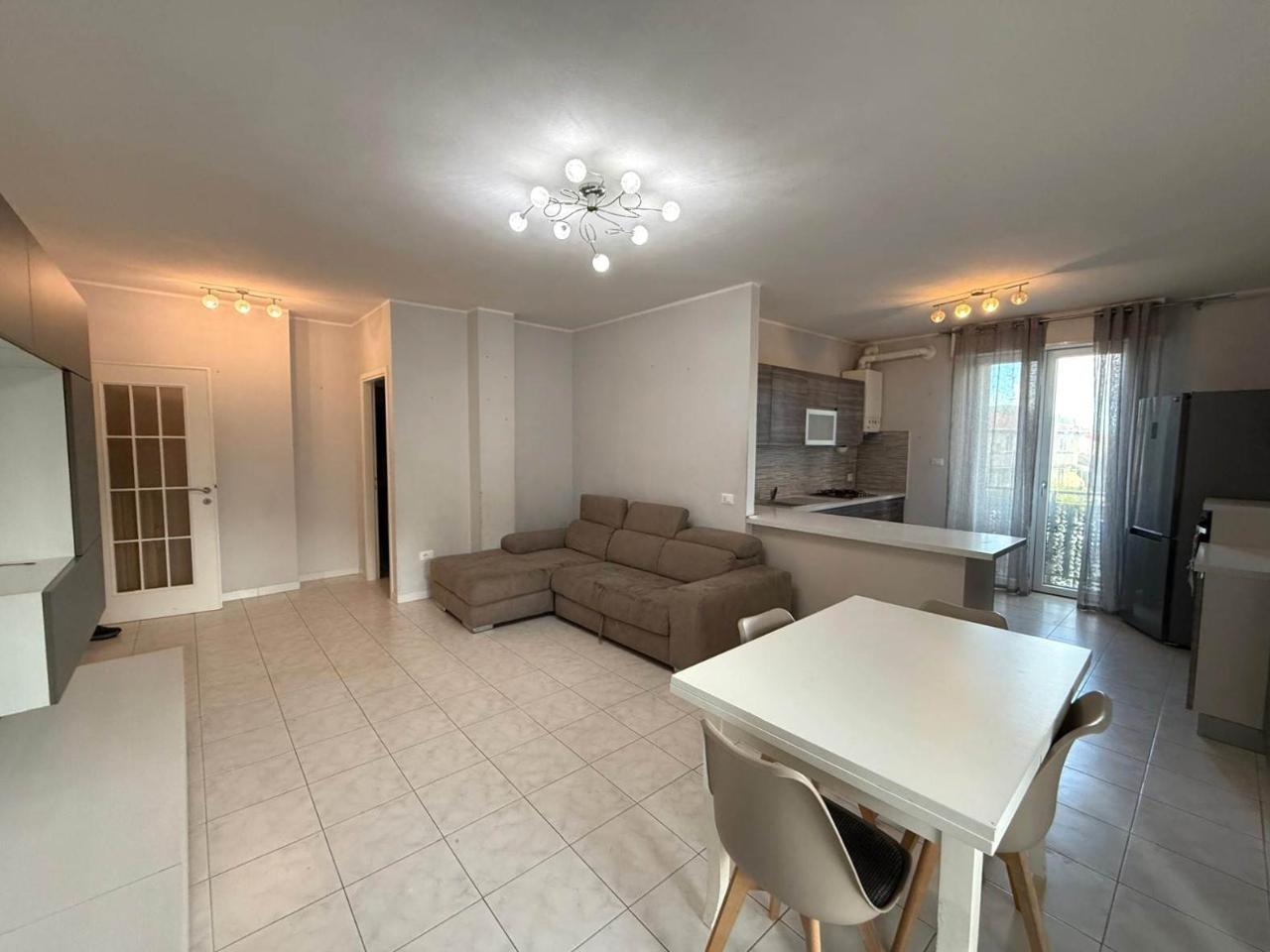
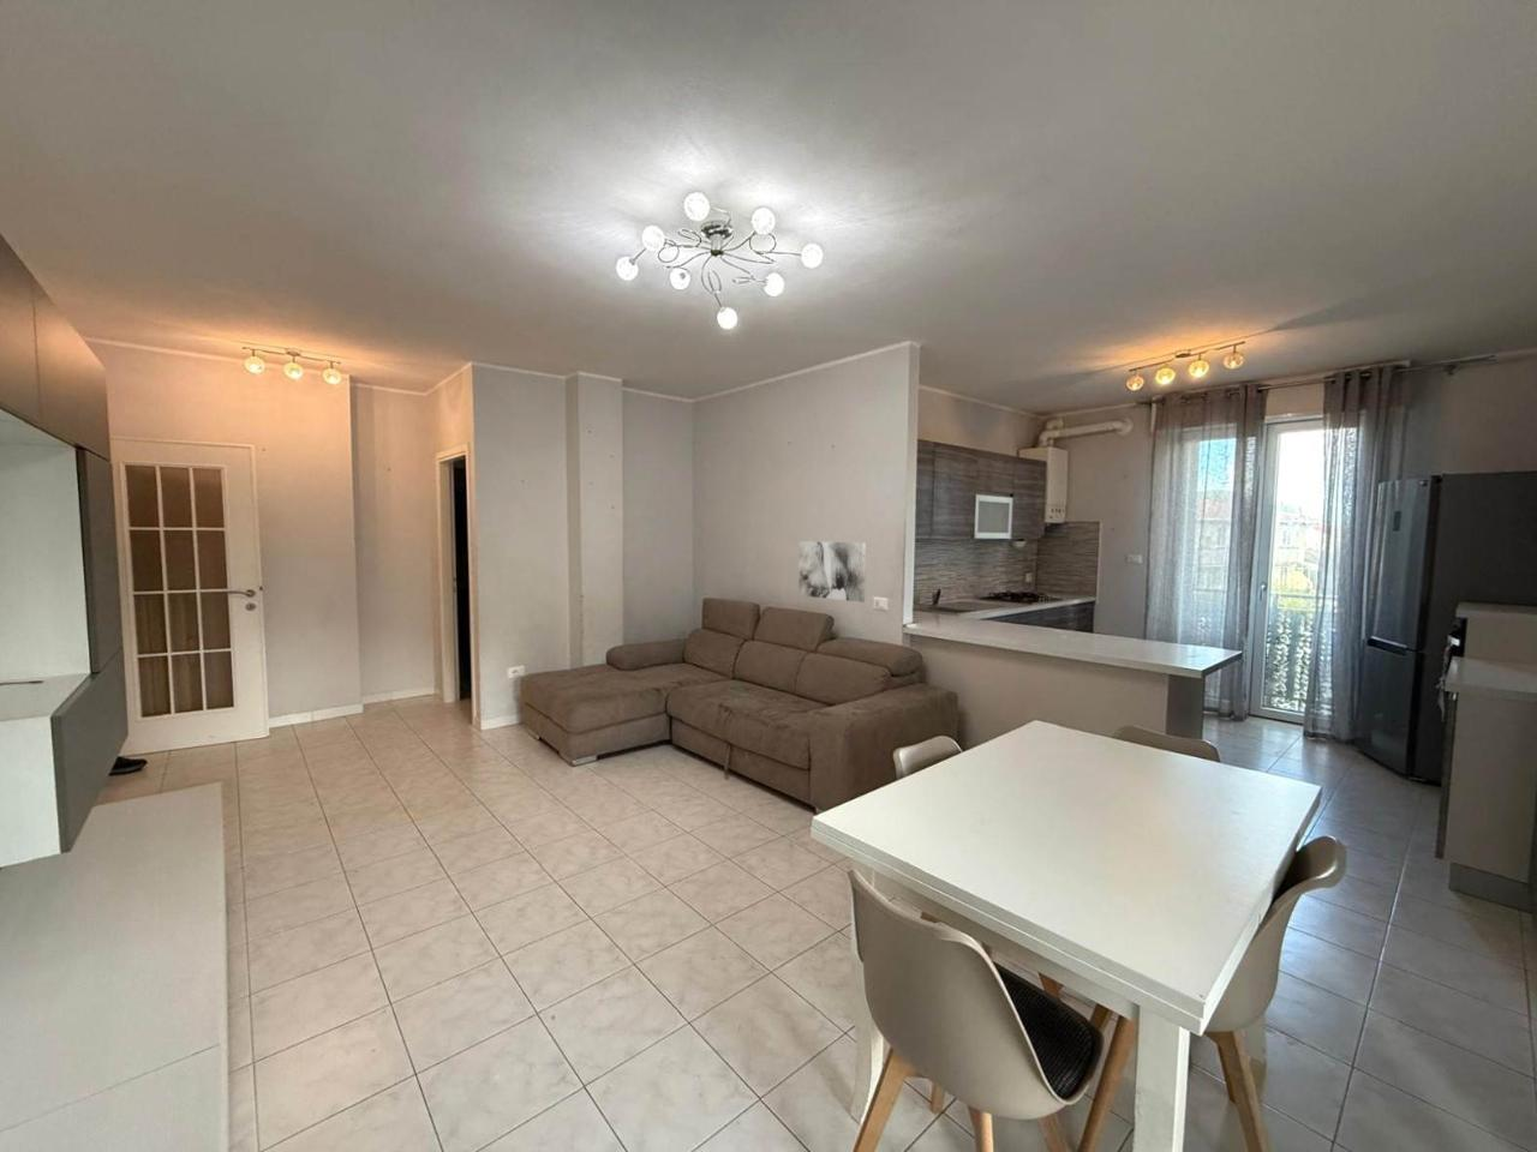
+ wall art (830, 570)
